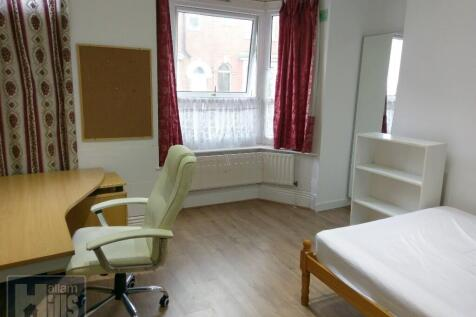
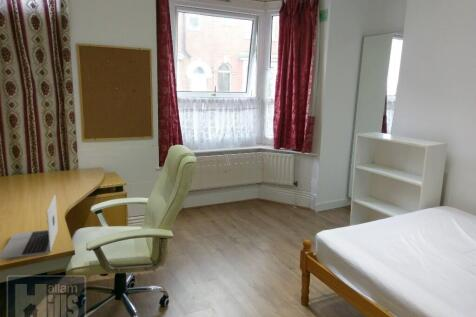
+ laptop (29, 232)
